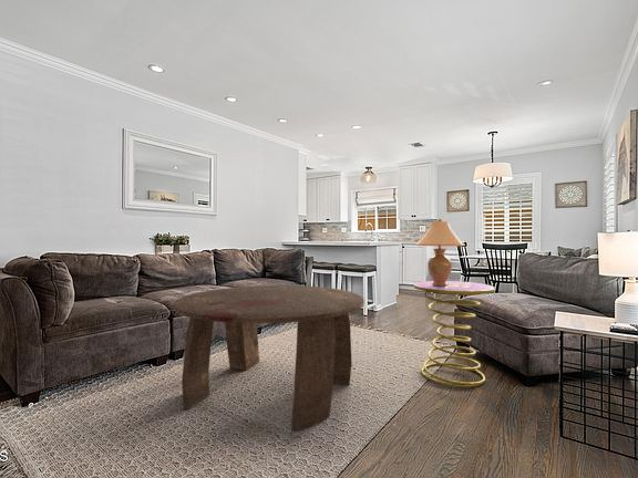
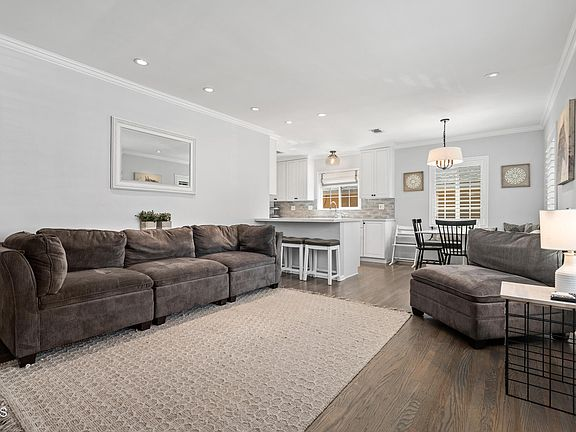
- table lamp (440, 251)
- coffee table (257, 342)
- side table (452, 328)
